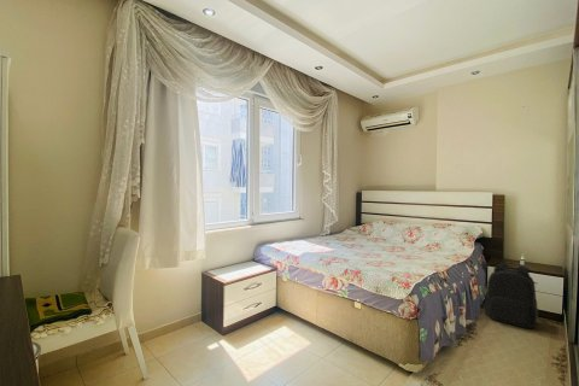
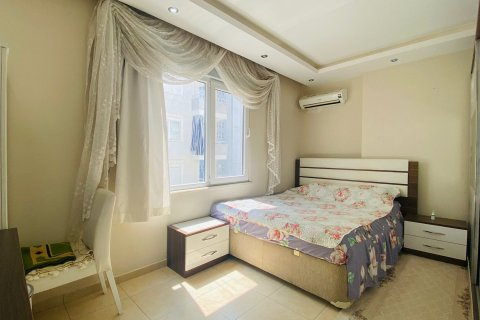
- backpack (510, 292)
